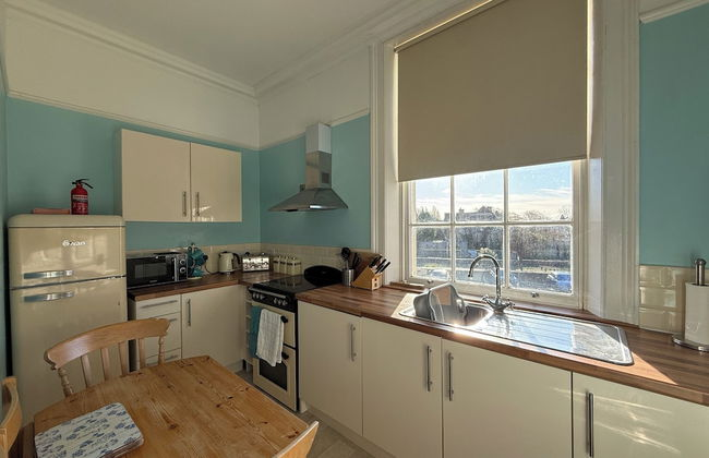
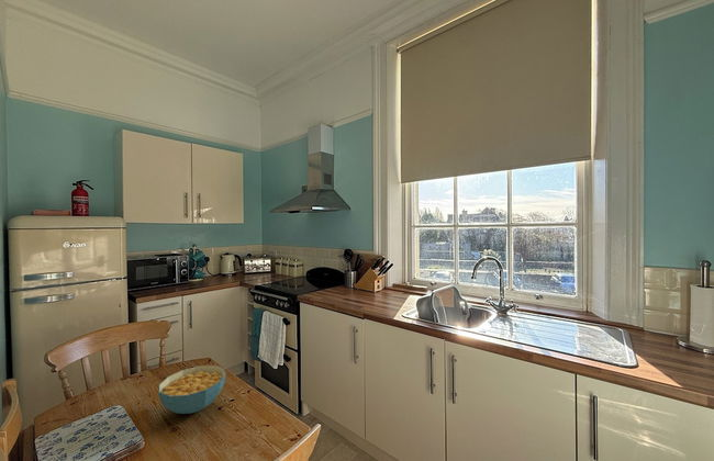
+ cereal bowl (193, 393)
